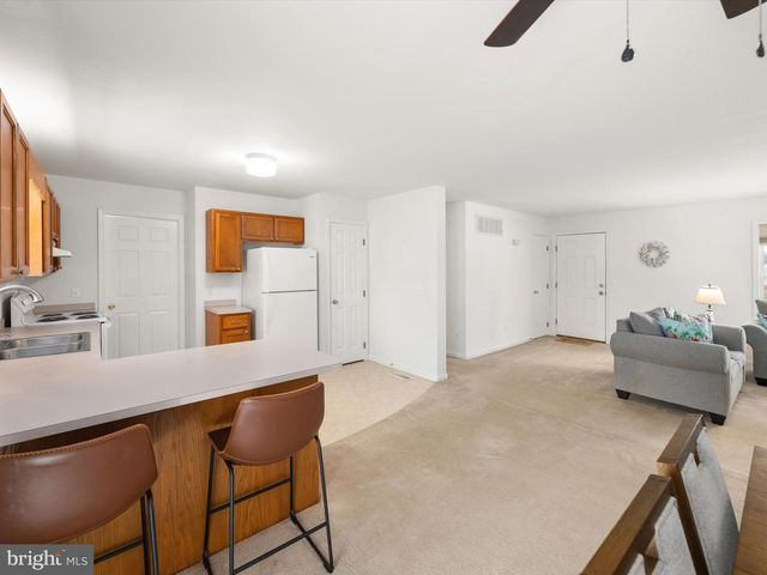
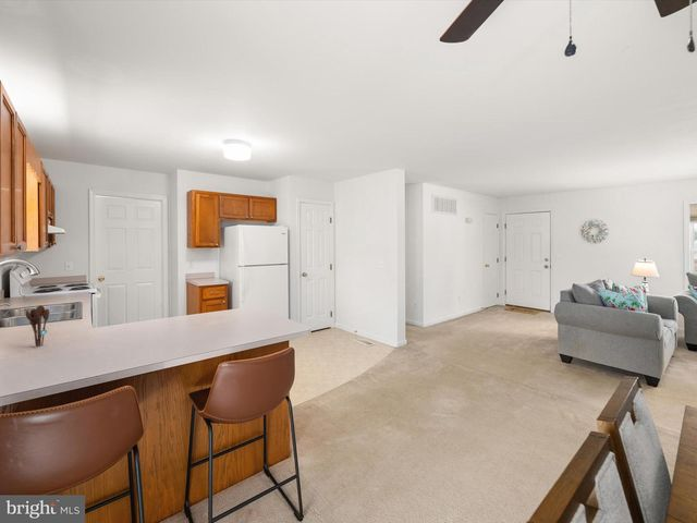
+ utensil holder (38, 325)
